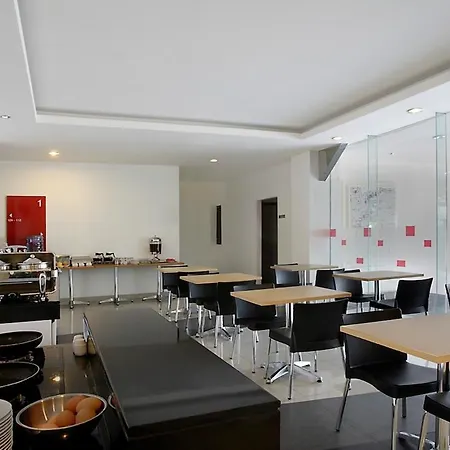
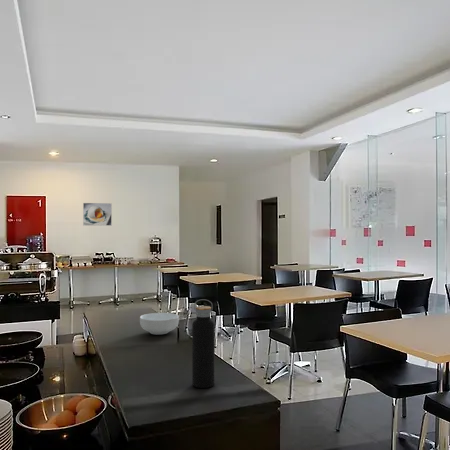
+ water bottle (203, 341)
+ cereal bowl (159, 324)
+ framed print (97, 214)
